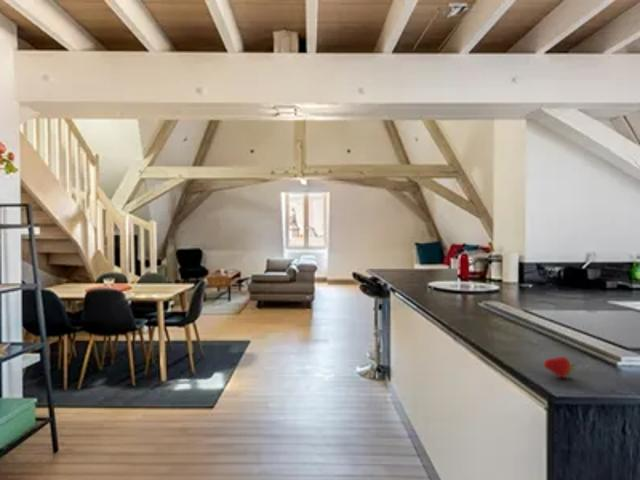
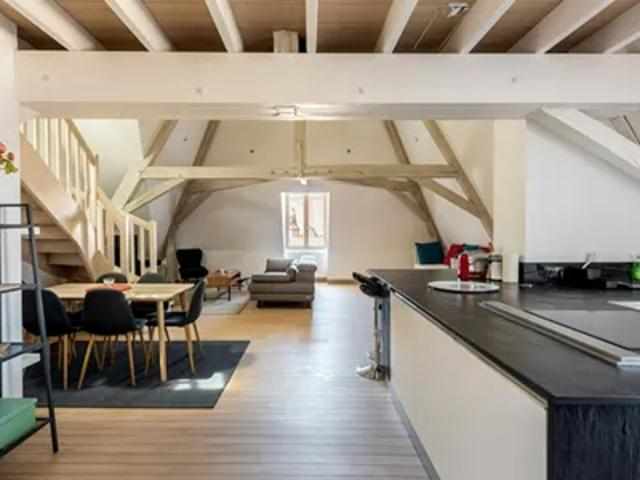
- fruit (559, 366)
